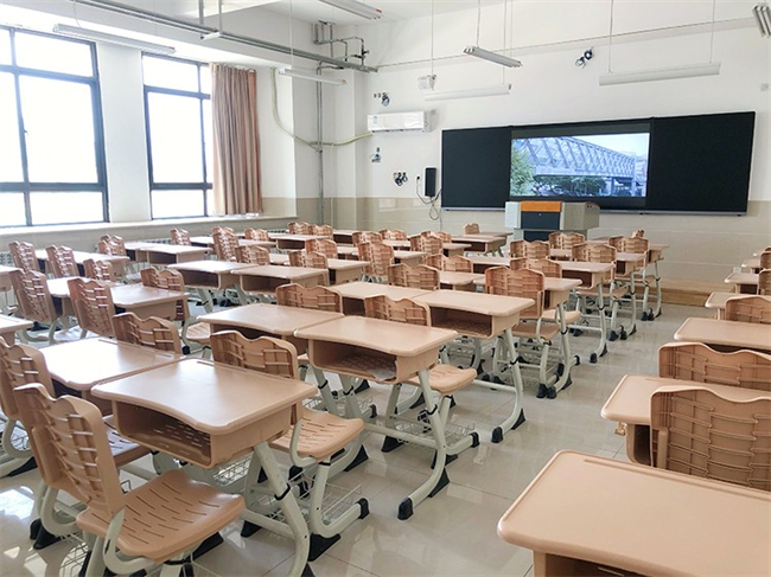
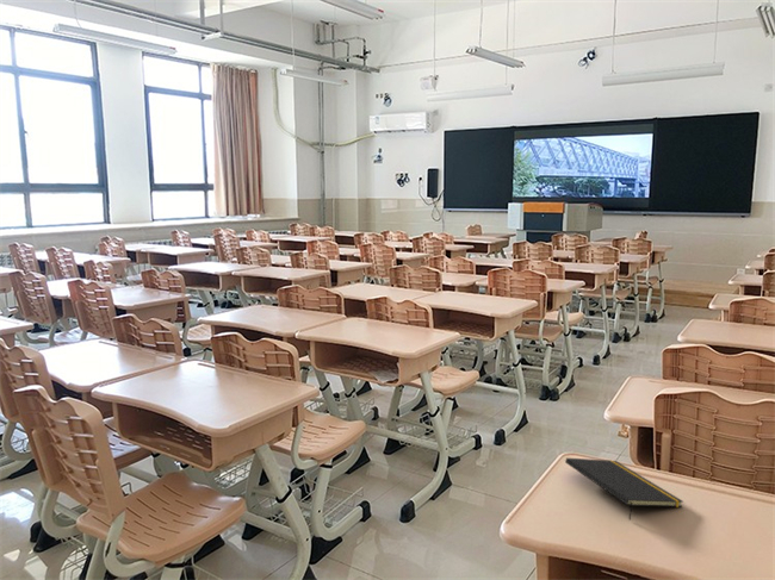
+ notepad (620, 480)
